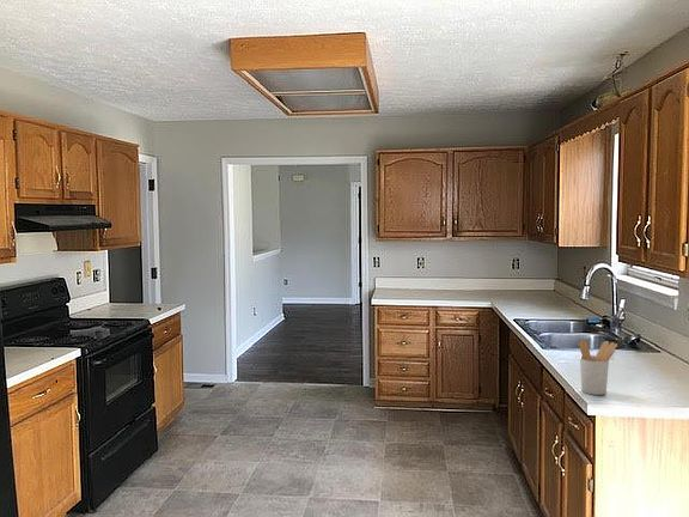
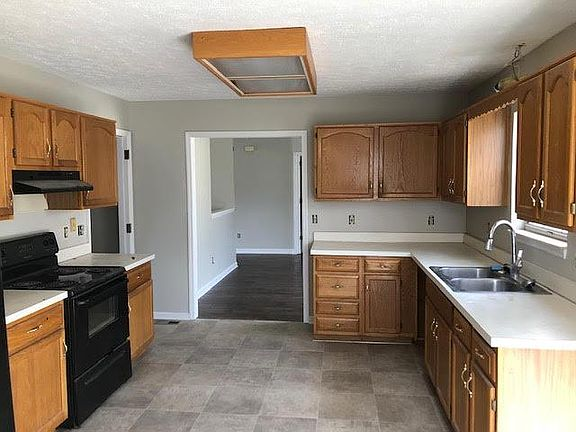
- utensil holder (598, 365)
